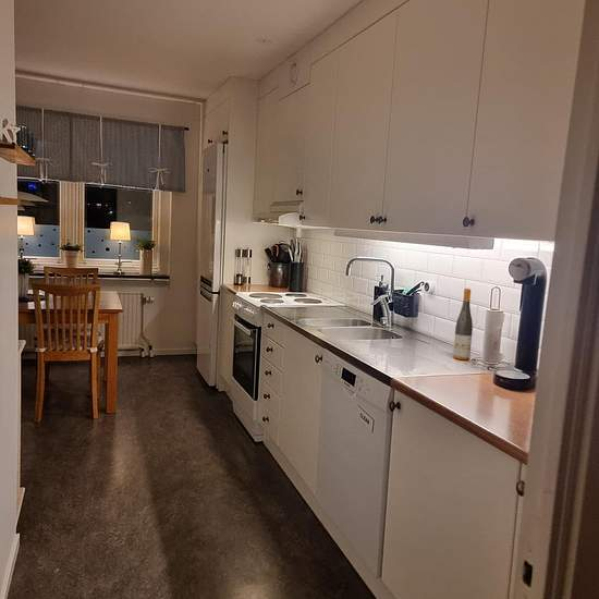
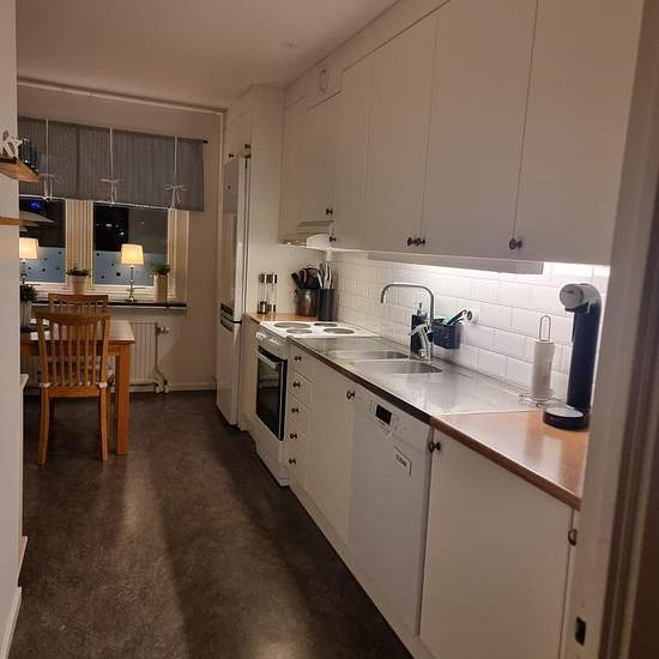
- wine bottle (464, 323)
